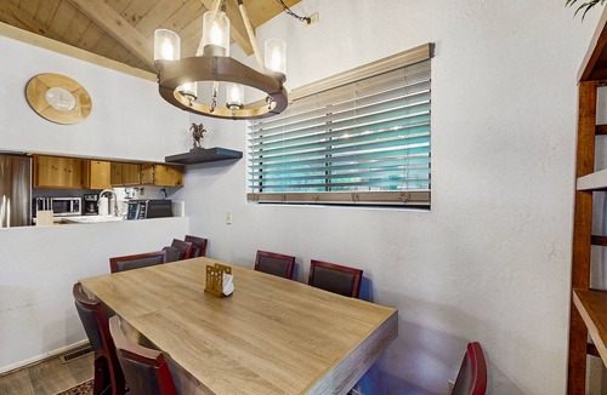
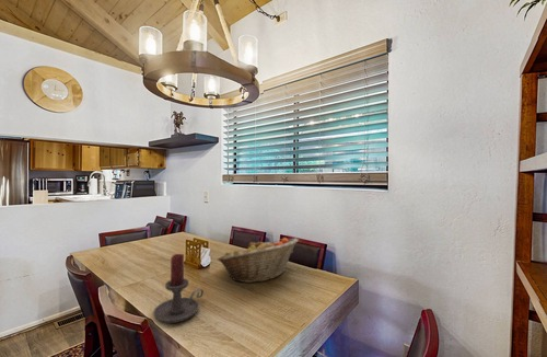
+ candle holder (182, 280)
+ fruit basket (259, 255)
